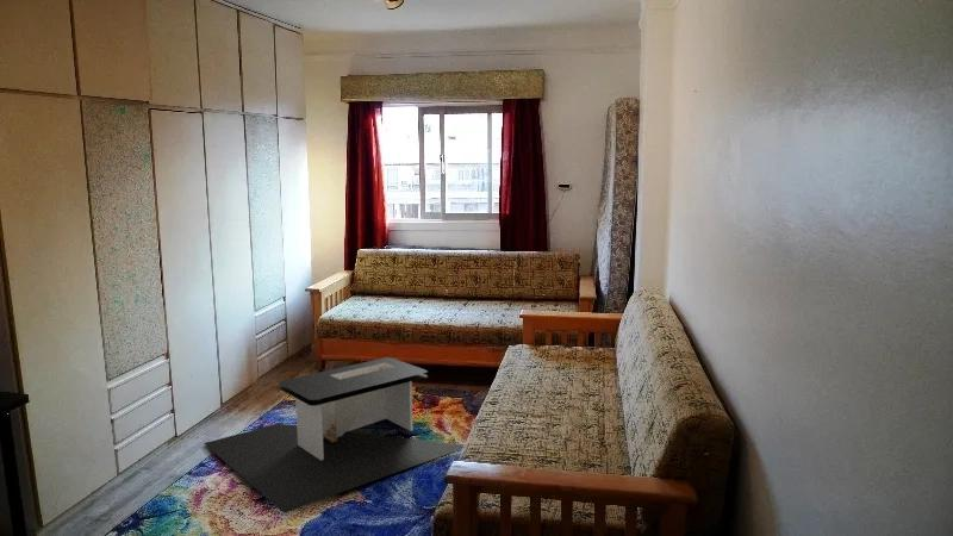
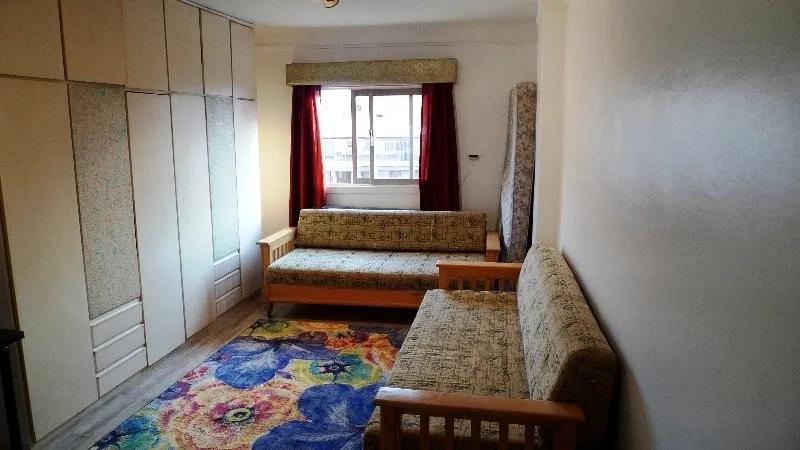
- coffee table (355, 407)
